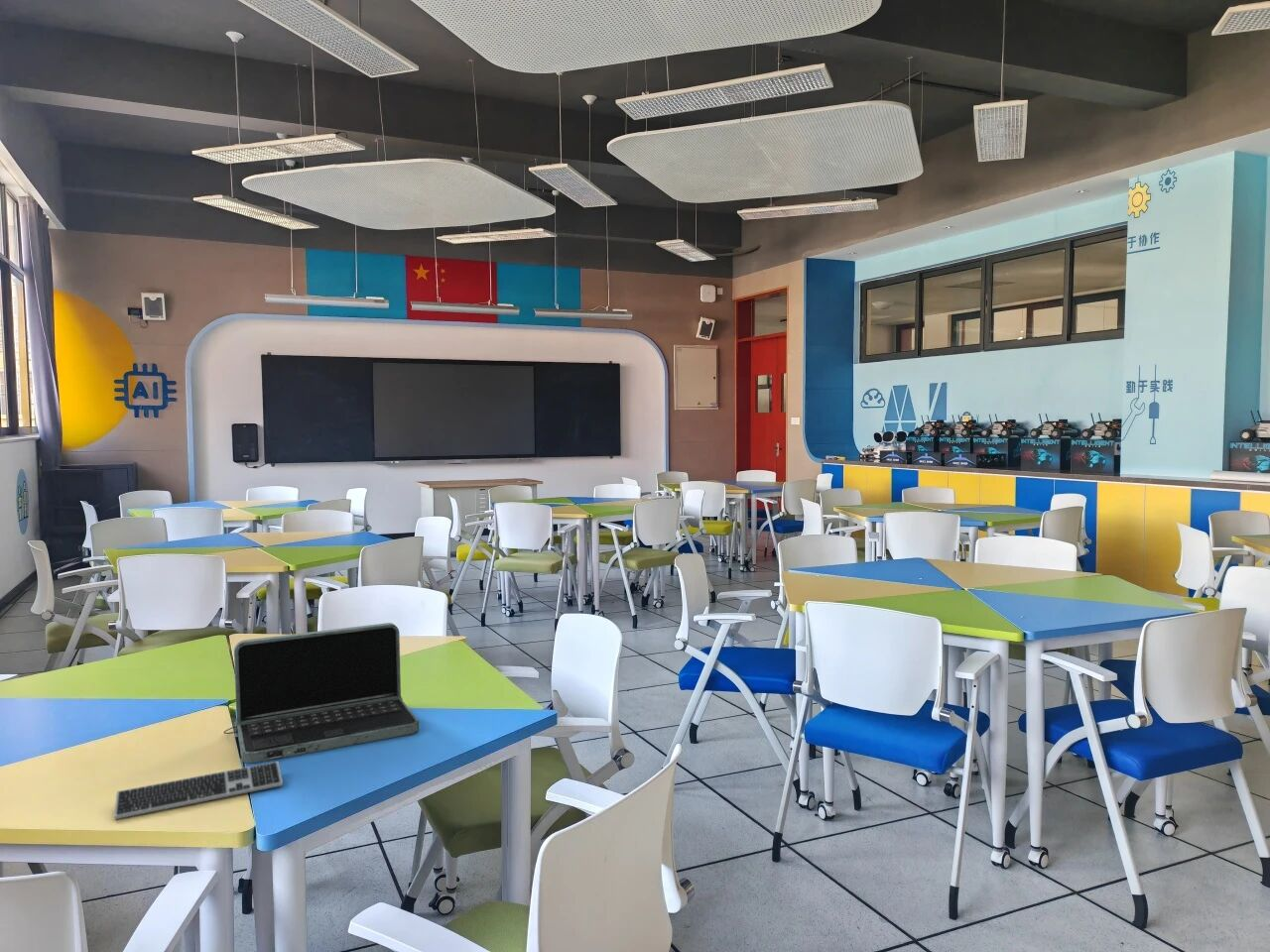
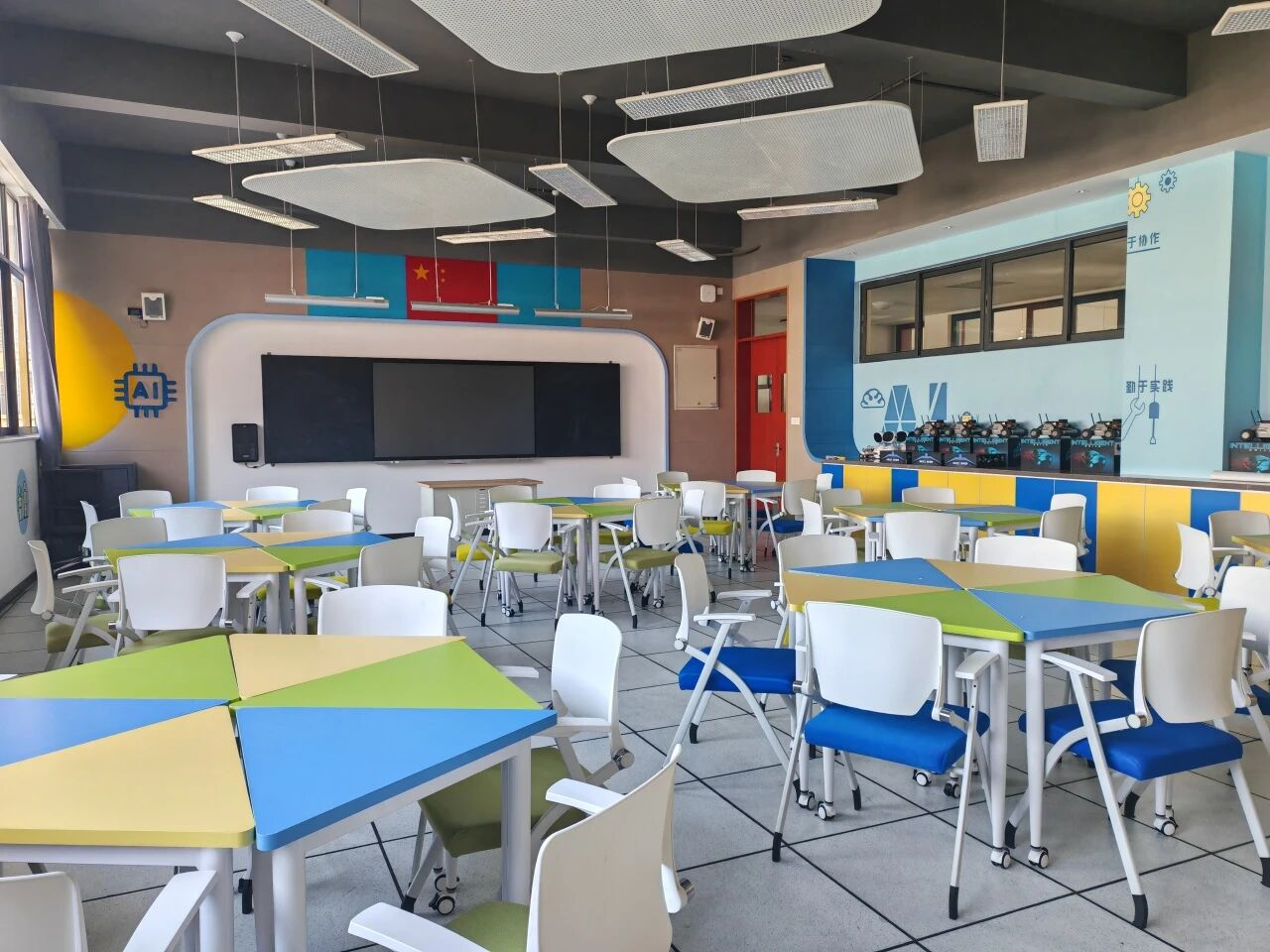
- laptop (320, 684)
- keyboard (201, 788)
